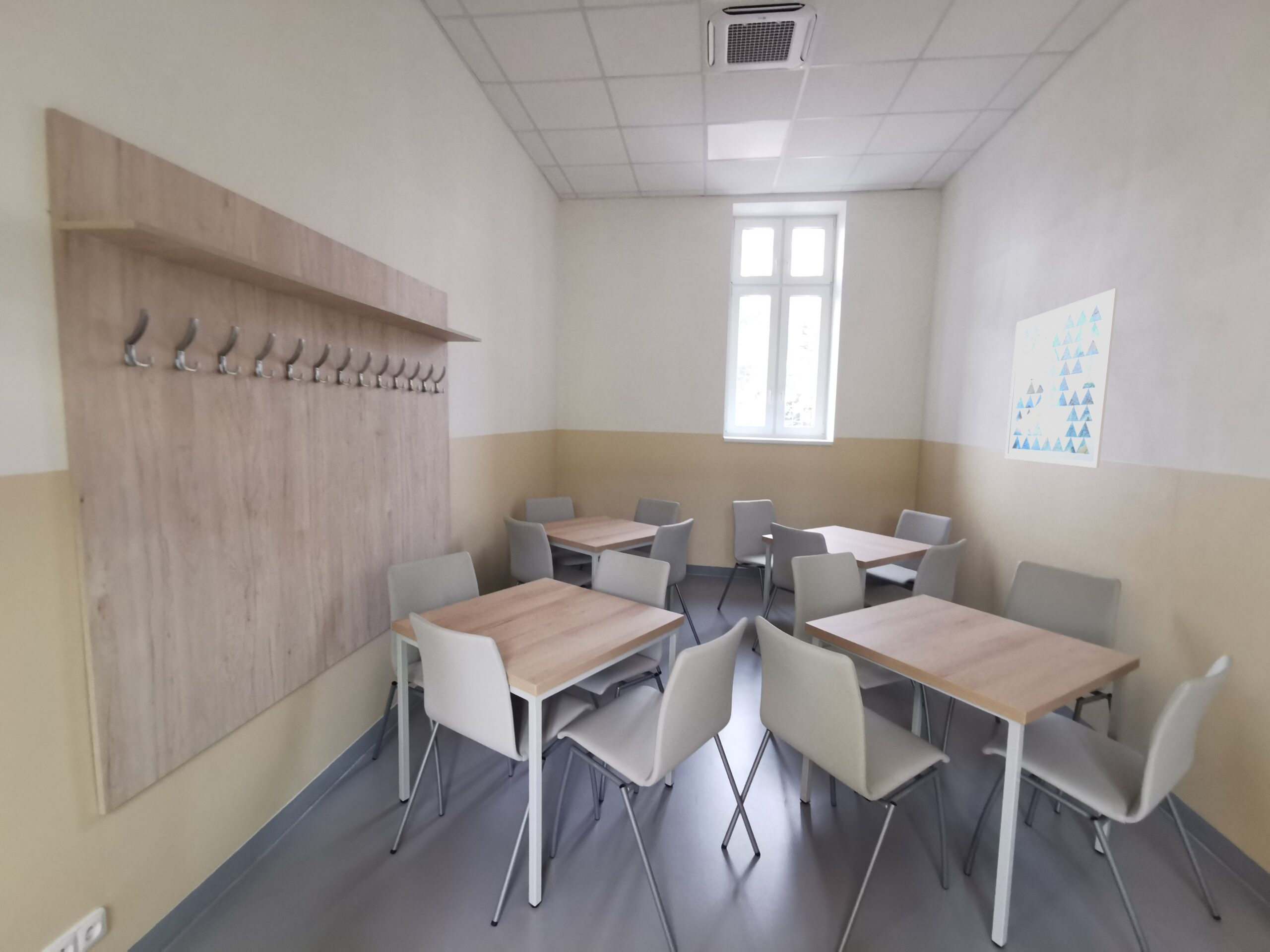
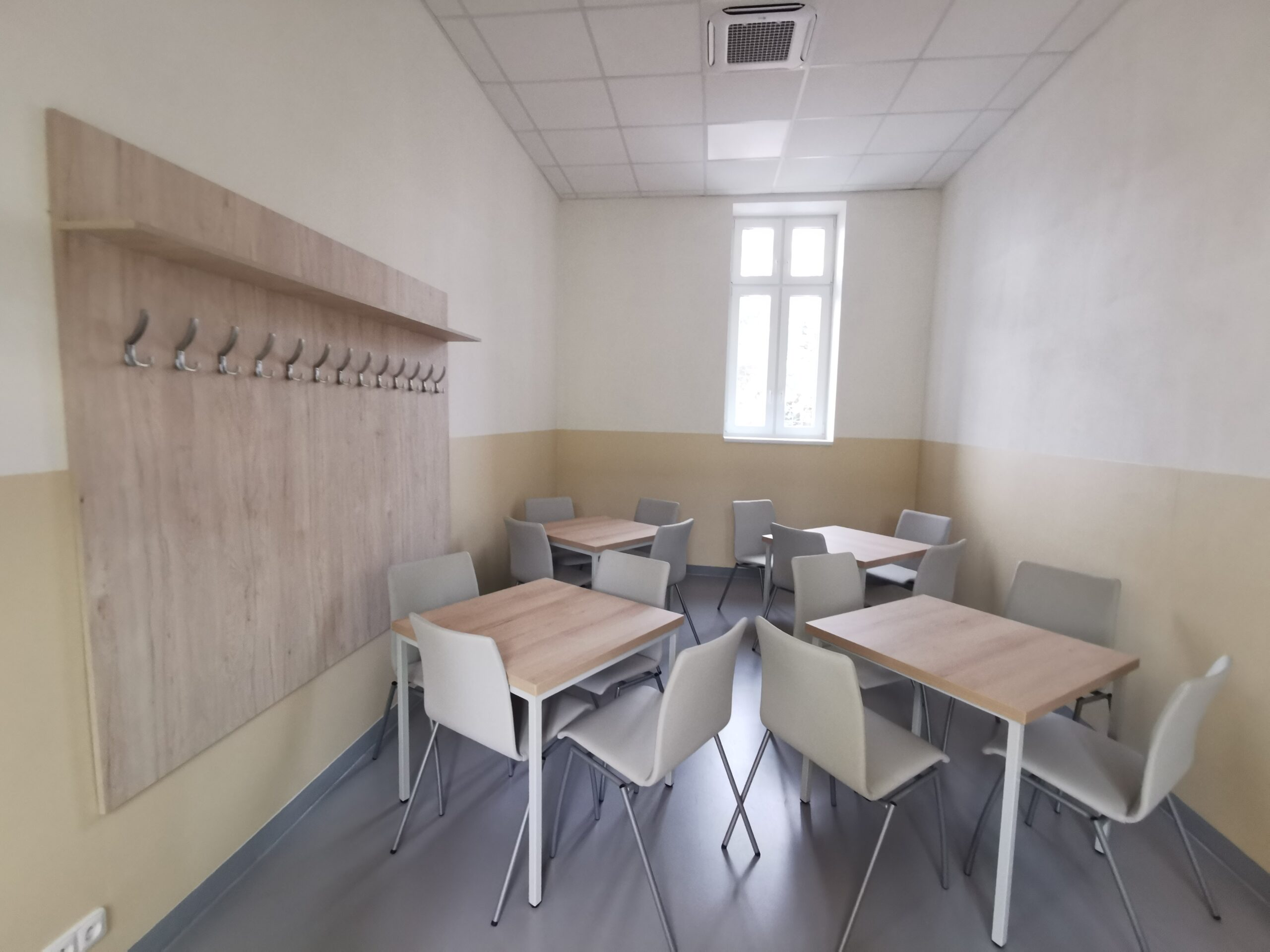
- wall art (1053, 386)
